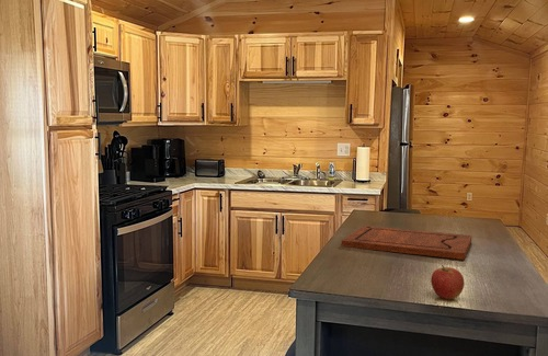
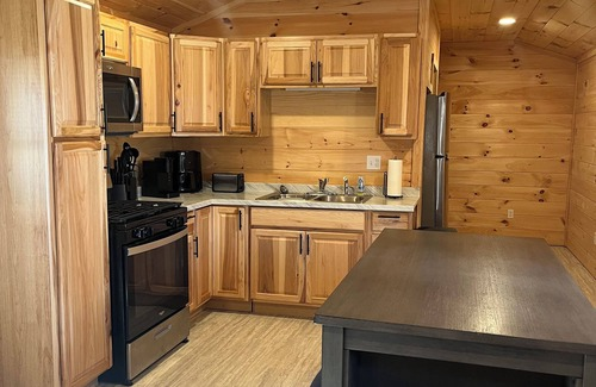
- cutting board (408, 240)
- apple (447, 280)
